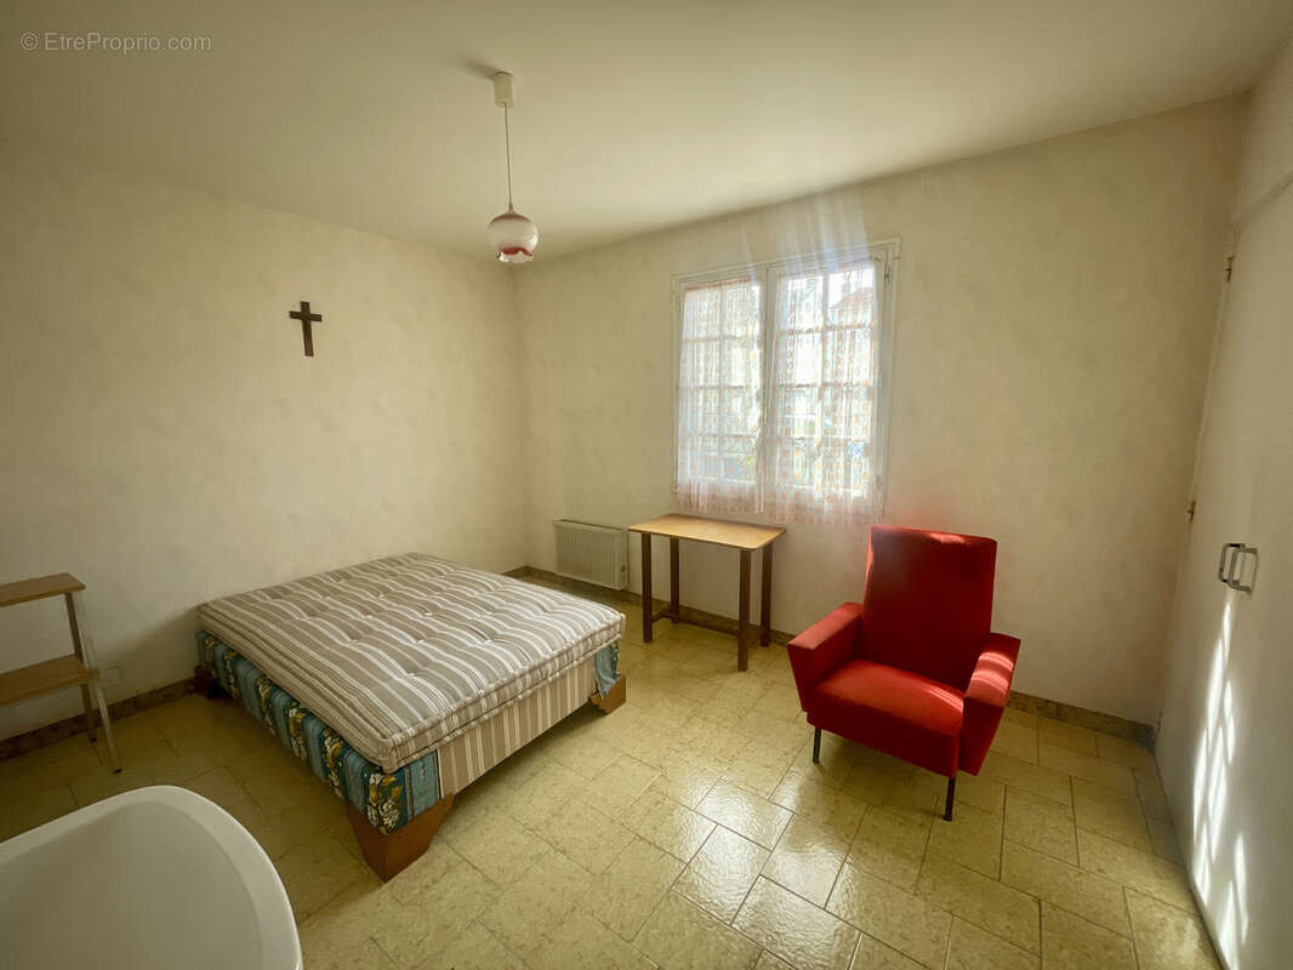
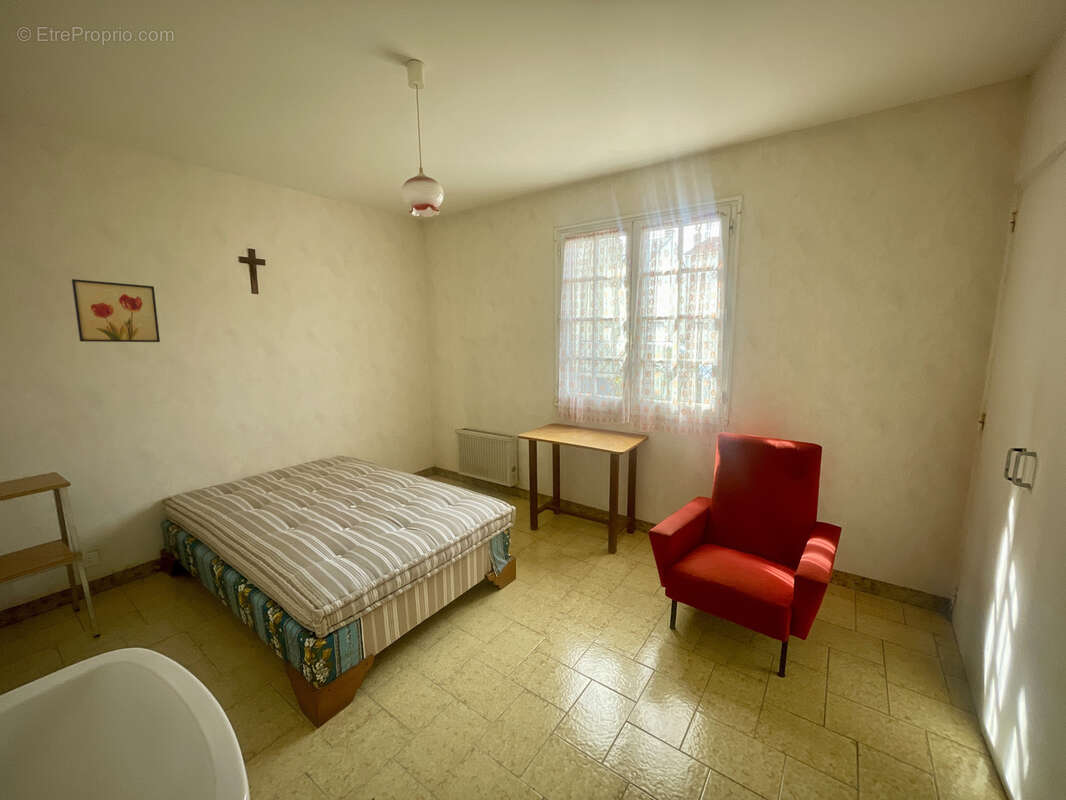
+ wall art (118, 312)
